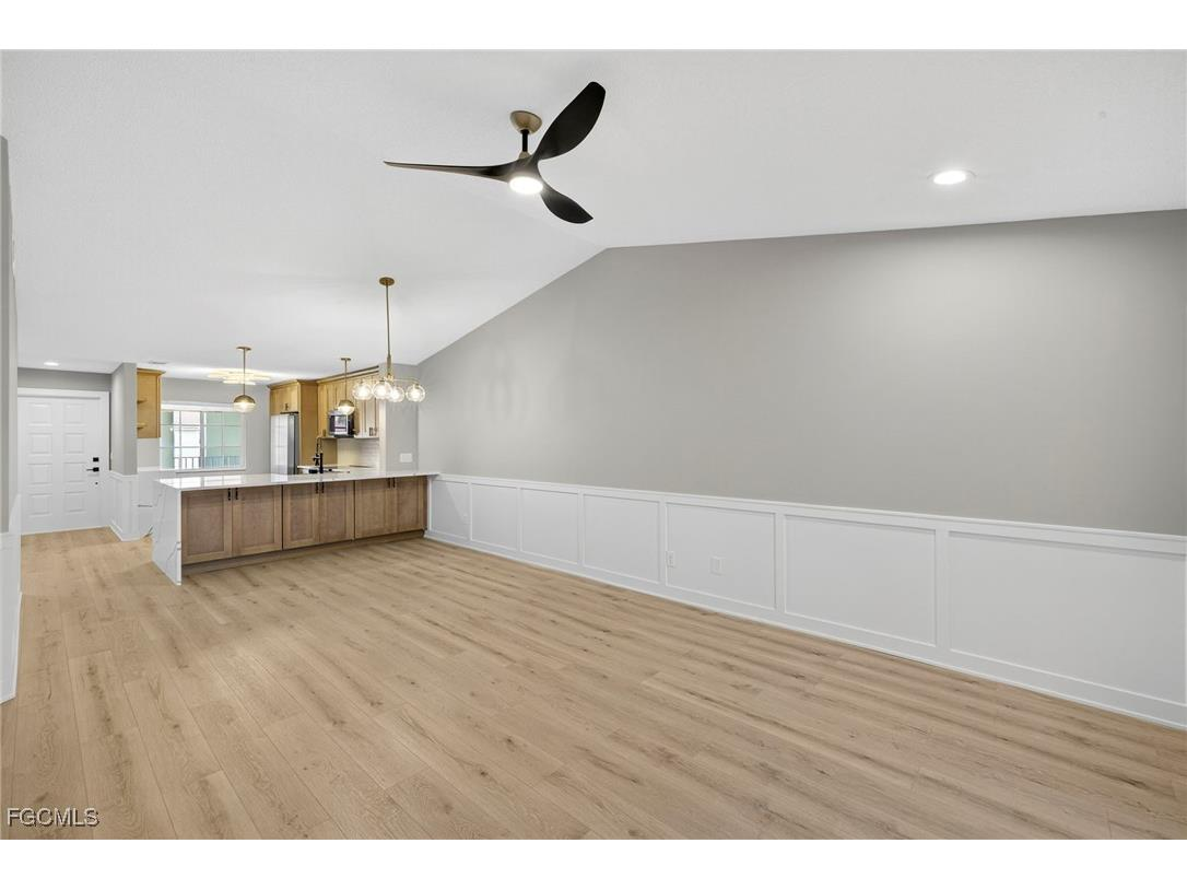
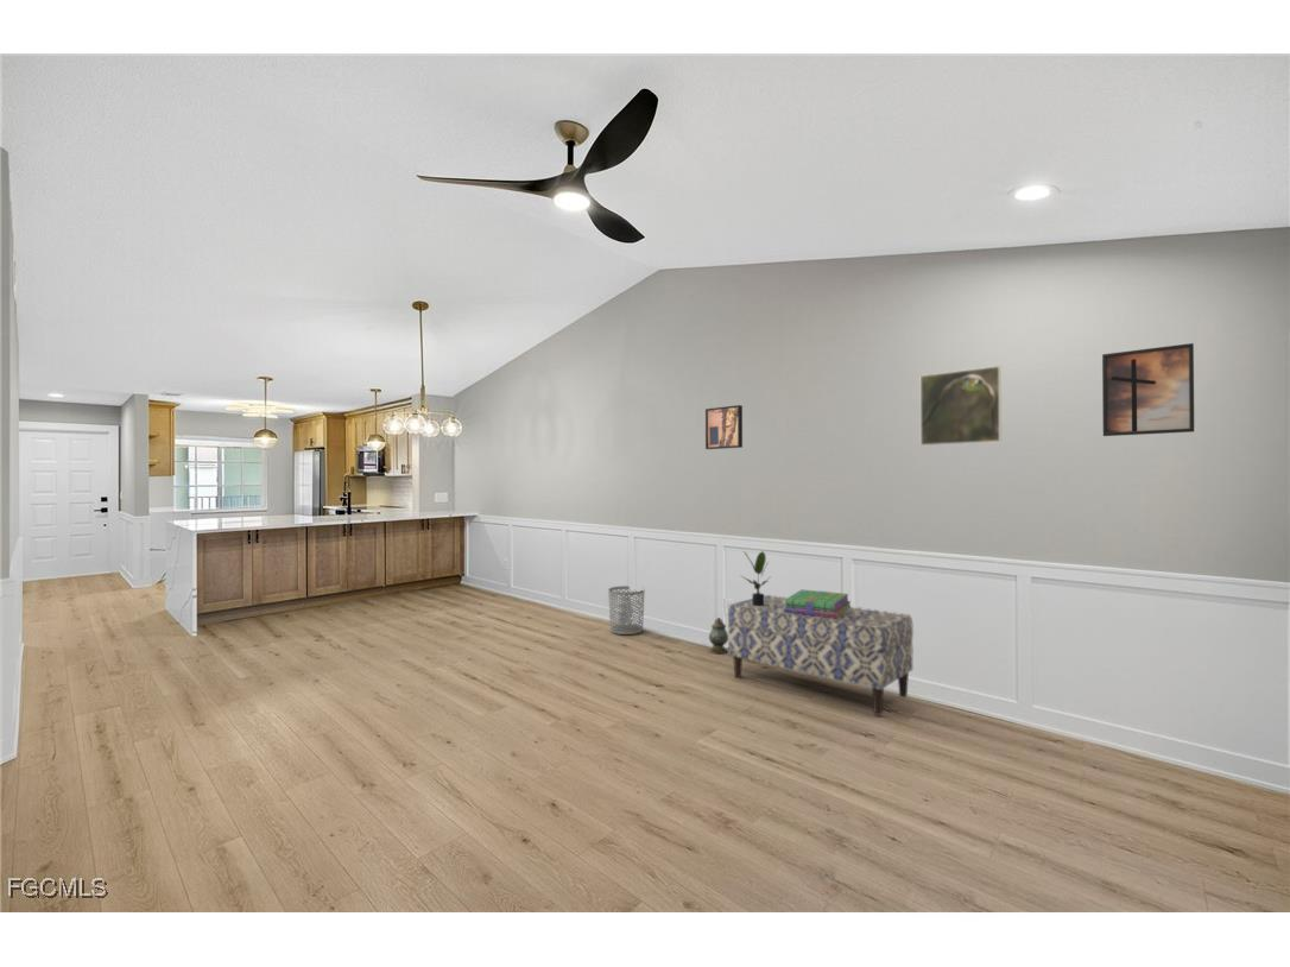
+ wall art (723, 428)
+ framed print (959, 407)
+ lantern (717, 634)
+ potted plant (754, 580)
+ stack of books (817, 605)
+ waste bin (626, 611)
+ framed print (1146, 391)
+ bench (816, 647)
